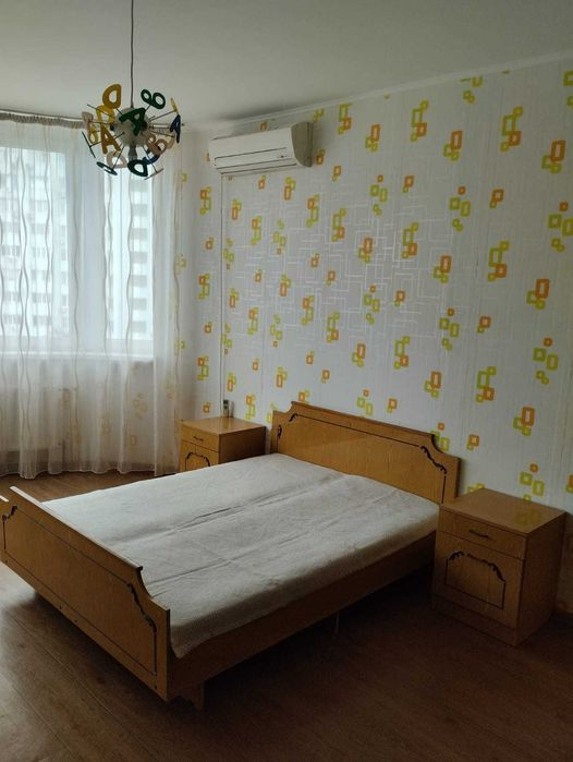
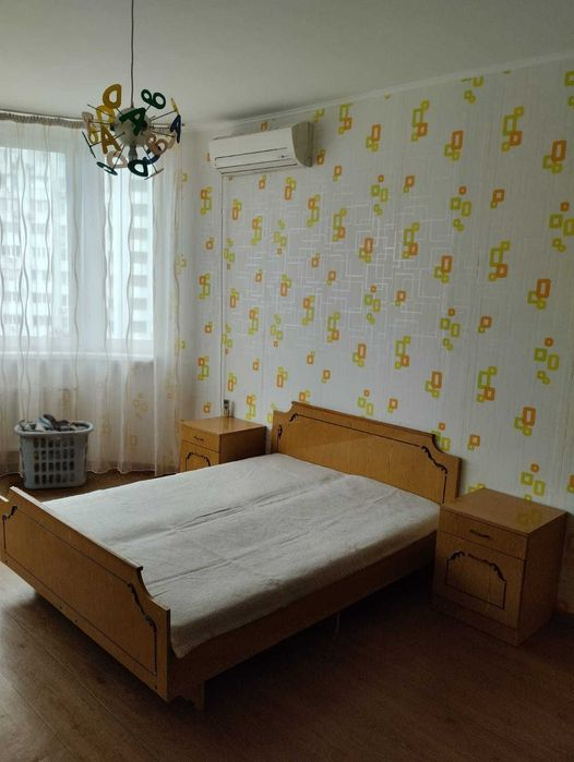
+ clothes hamper (55, 449)
